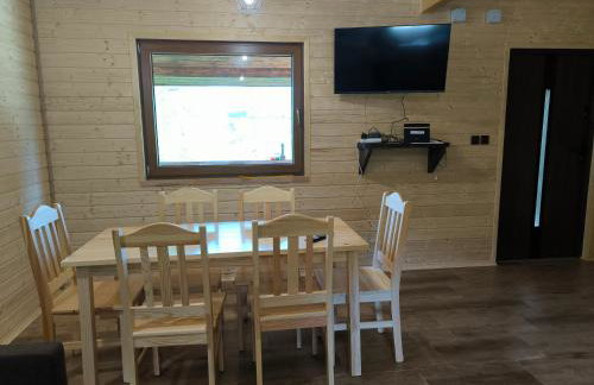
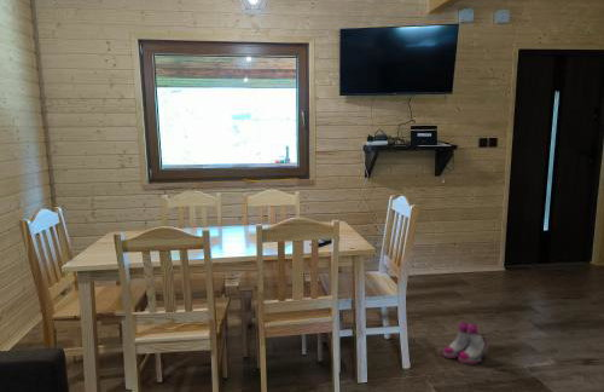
+ boots (465, 339)
